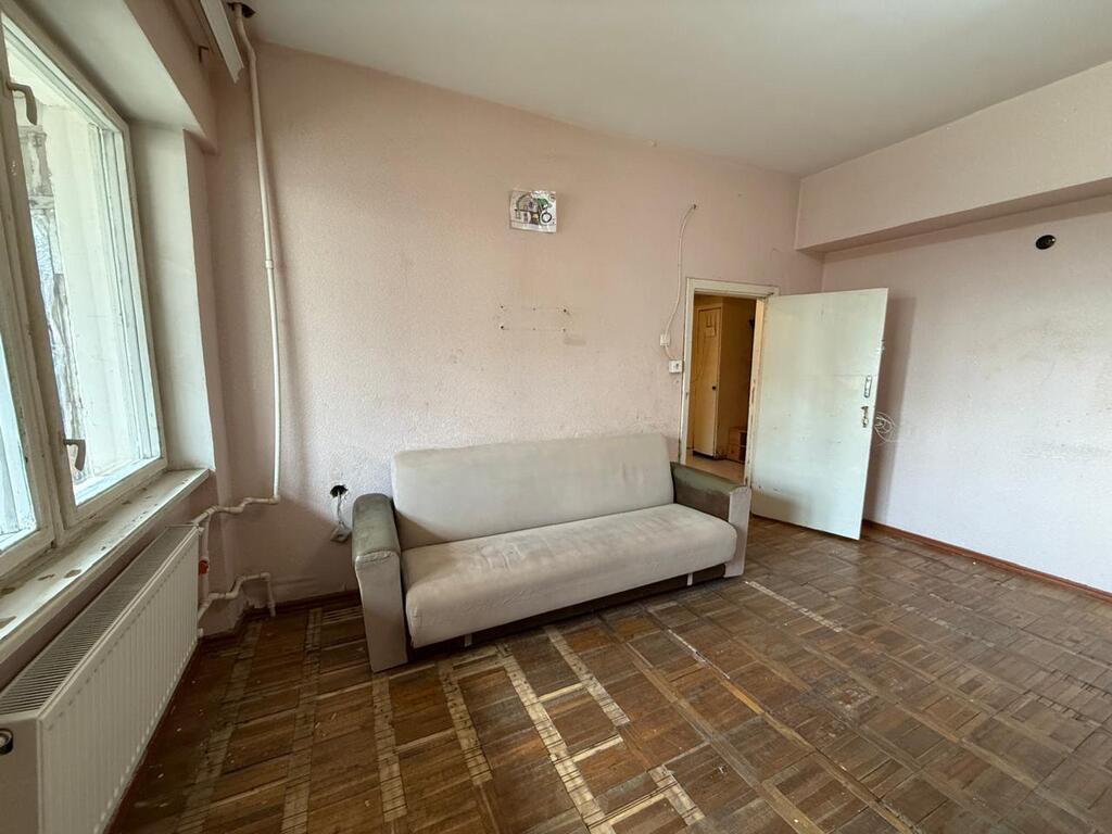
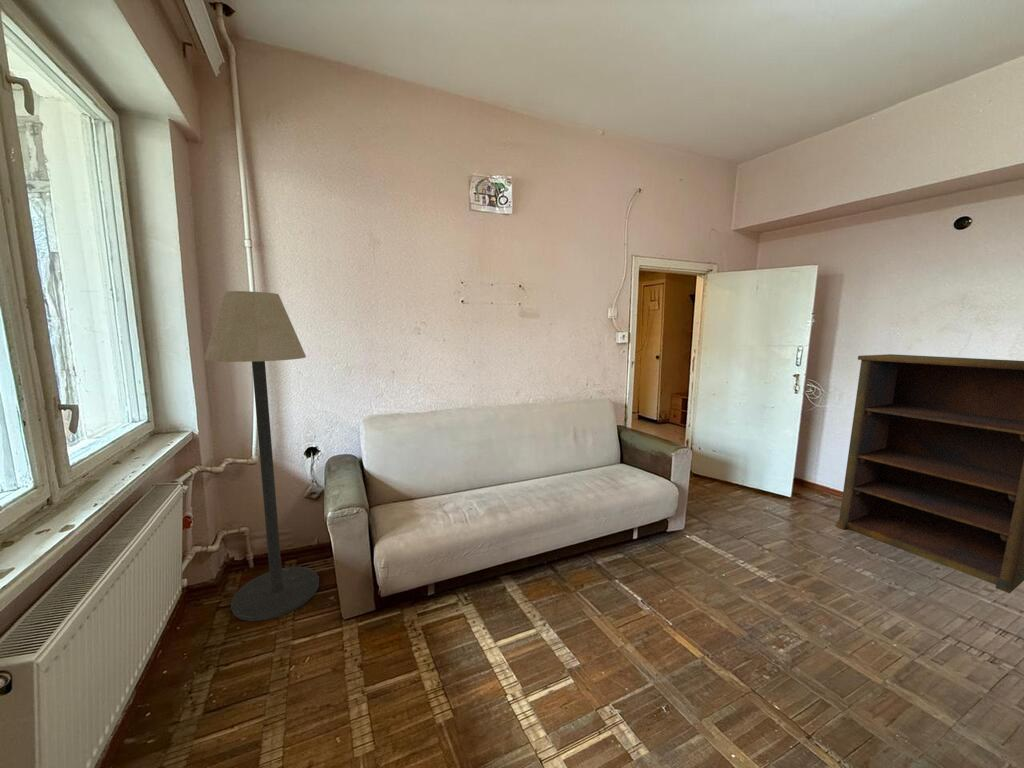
+ floor lamp (265, 451)
+ shelving unit (942, 455)
